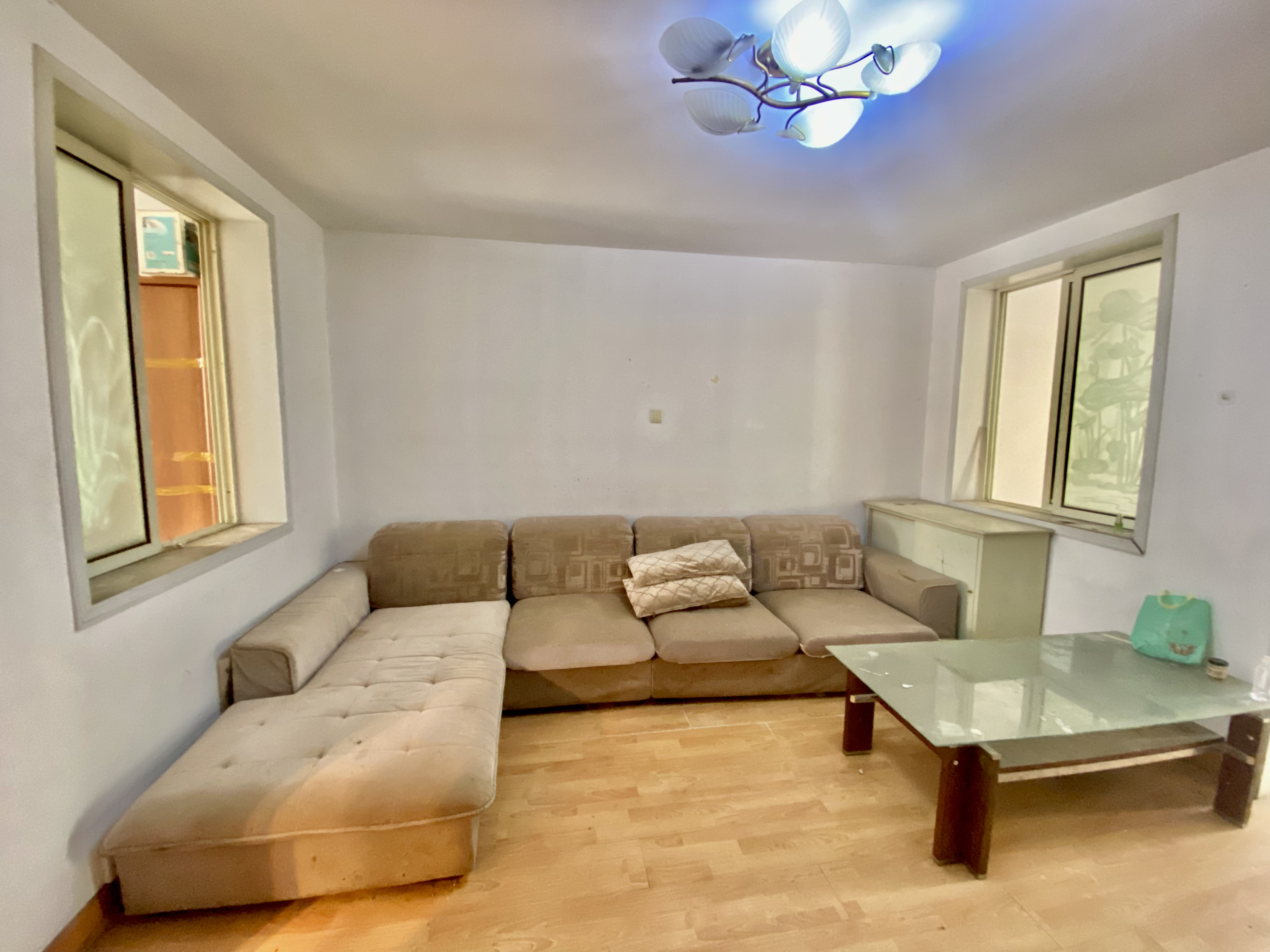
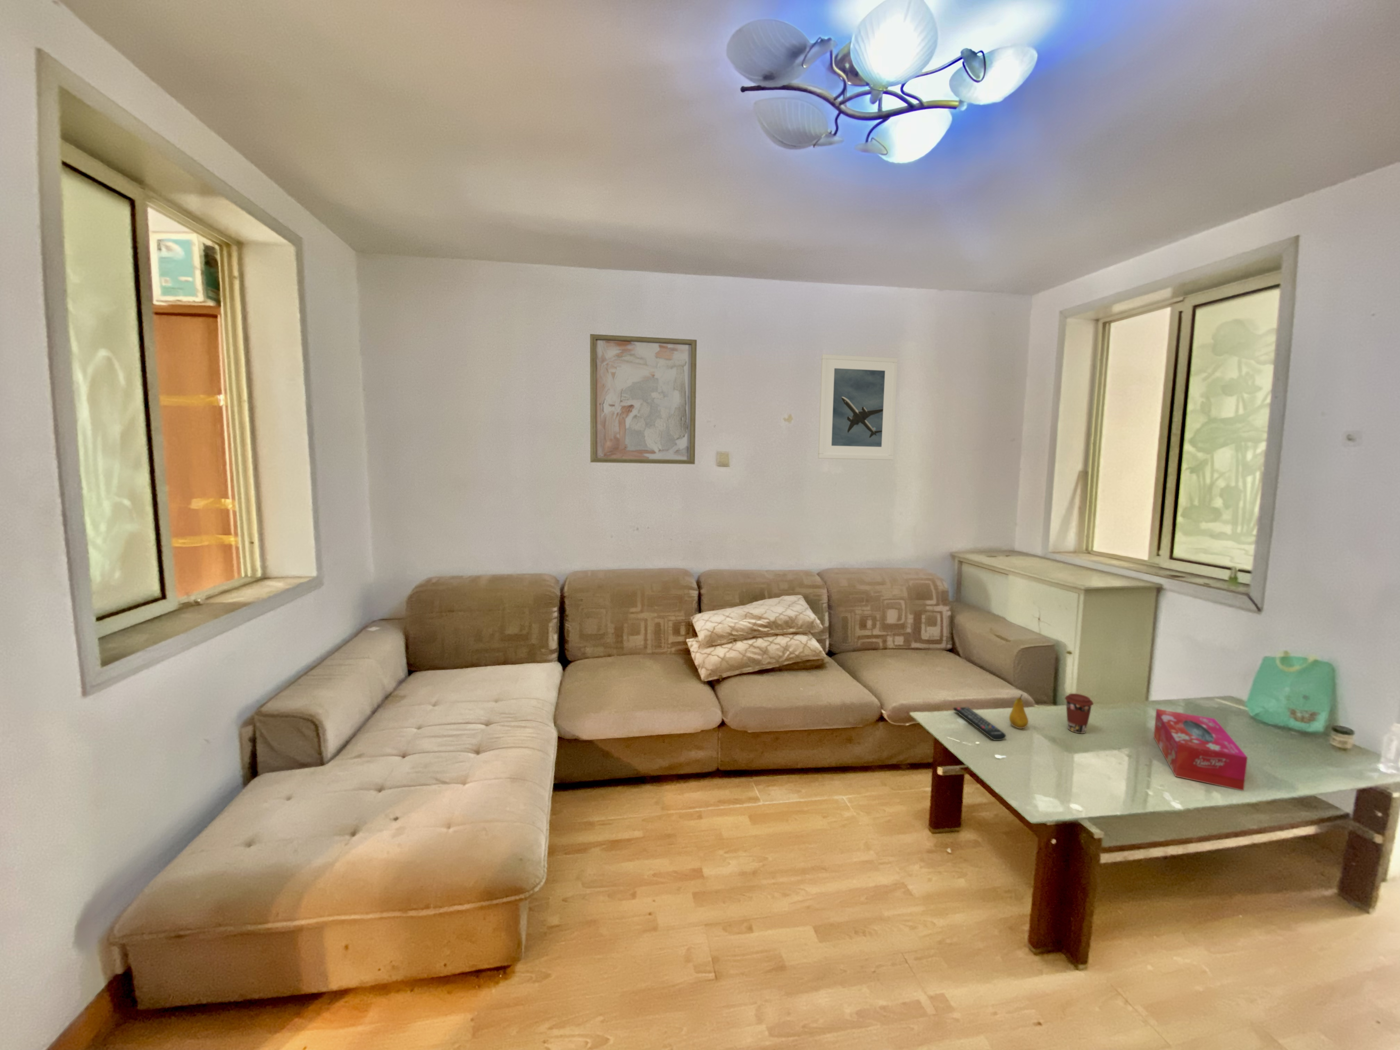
+ fruit (1019, 710)
+ wall art (644, 400)
+ coffee cup (1078, 714)
+ tissue box (1196, 746)
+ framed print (858, 408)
+ remote control (978, 722)
